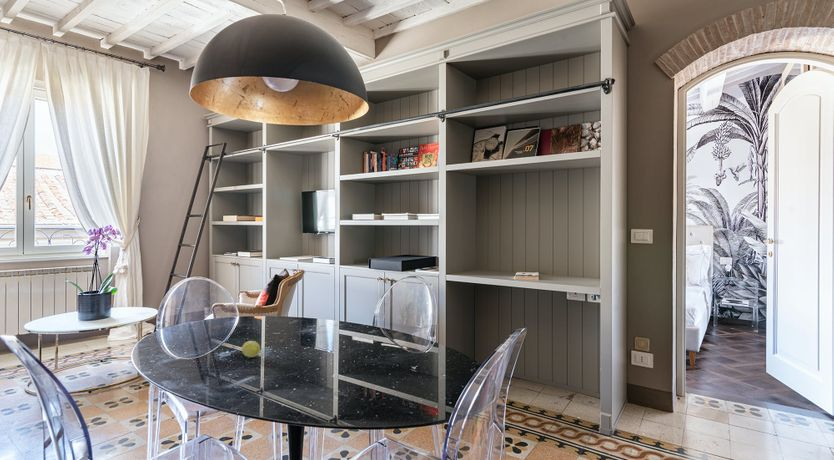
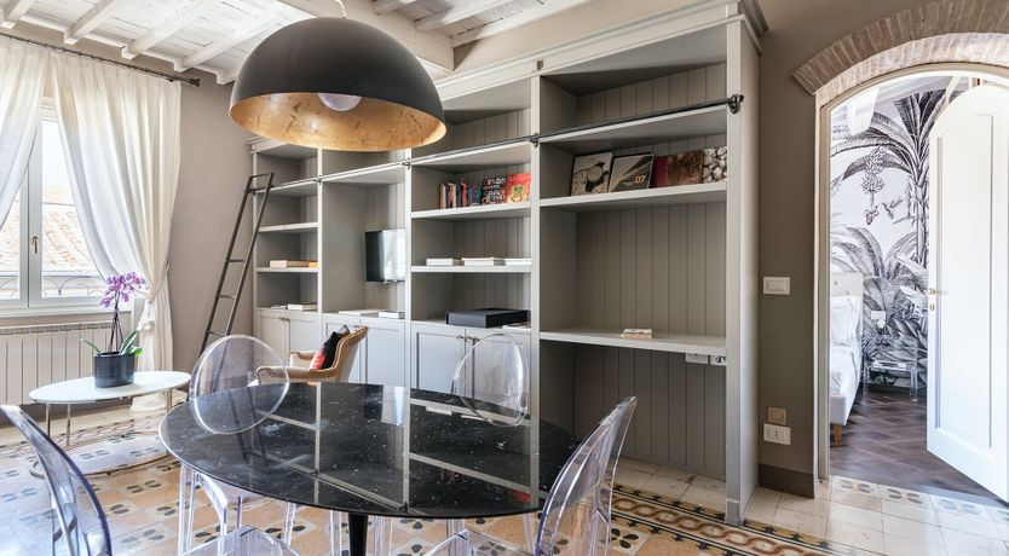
- fruit (250, 348)
